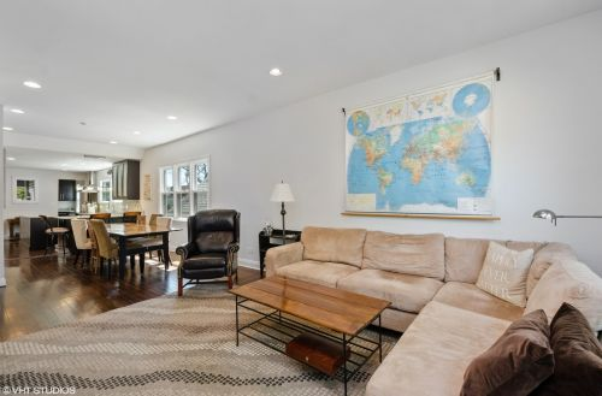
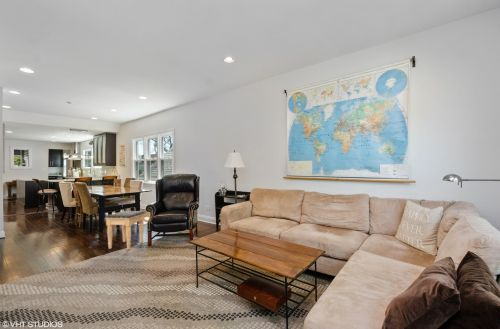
+ footstool (126, 229)
